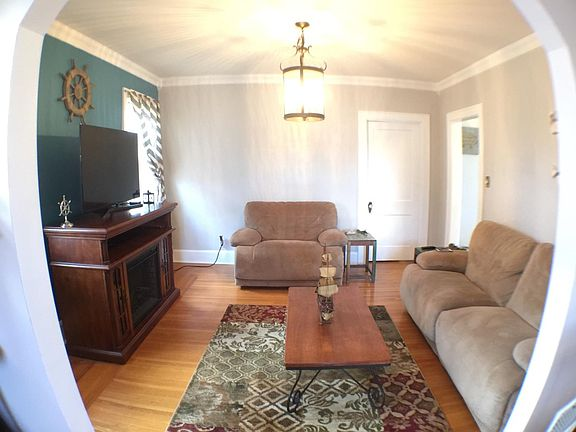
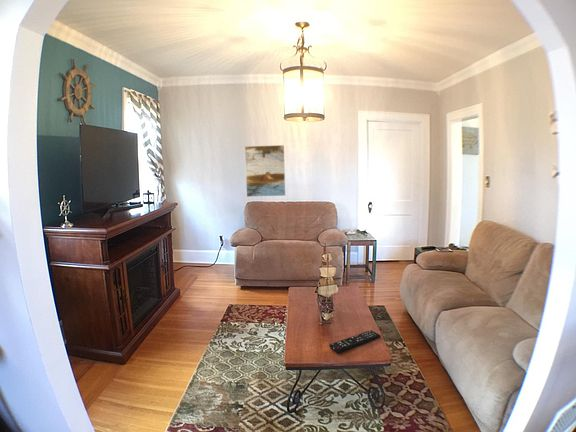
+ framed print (265, 171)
+ remote control (355, 340)
